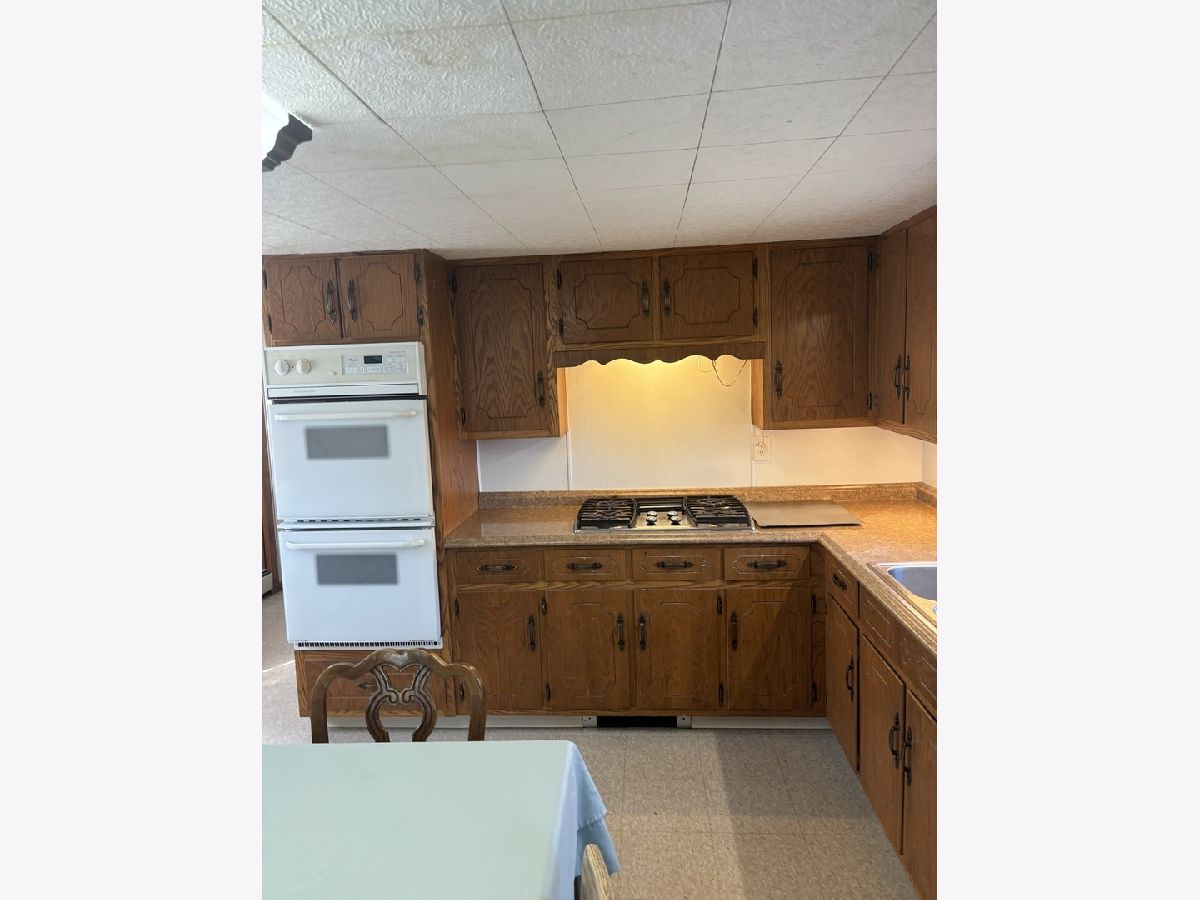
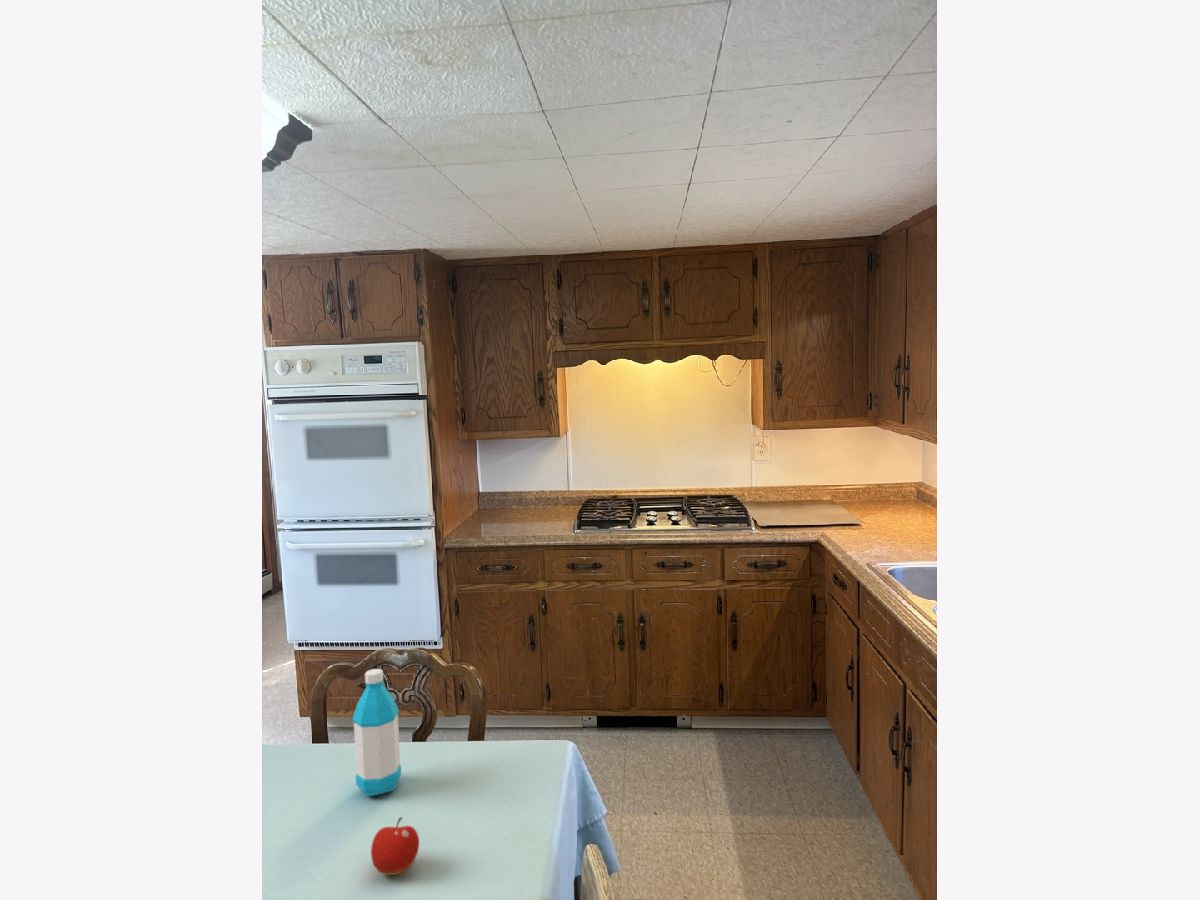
+ water bottle (376, 730)
+ fruit (394, 847)
